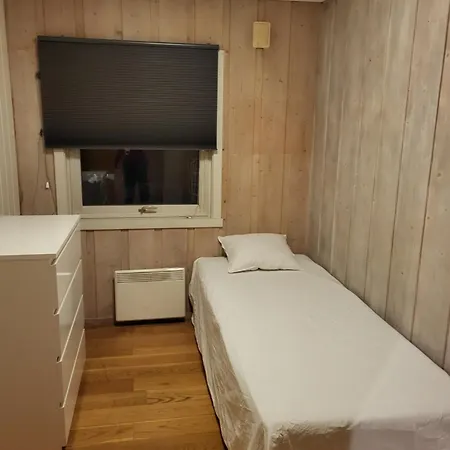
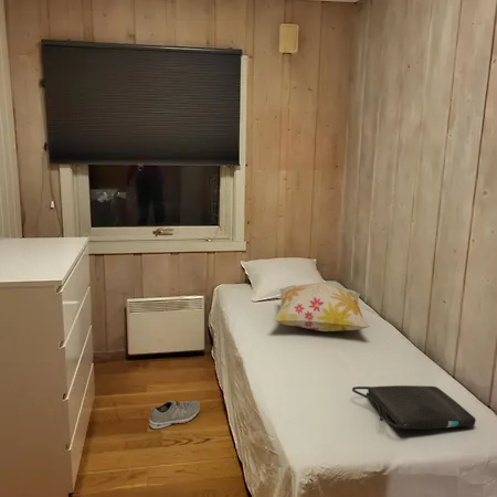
+ sneaker (176, 410)
+ decorative pillow (319, 306)
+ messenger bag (412, 405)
